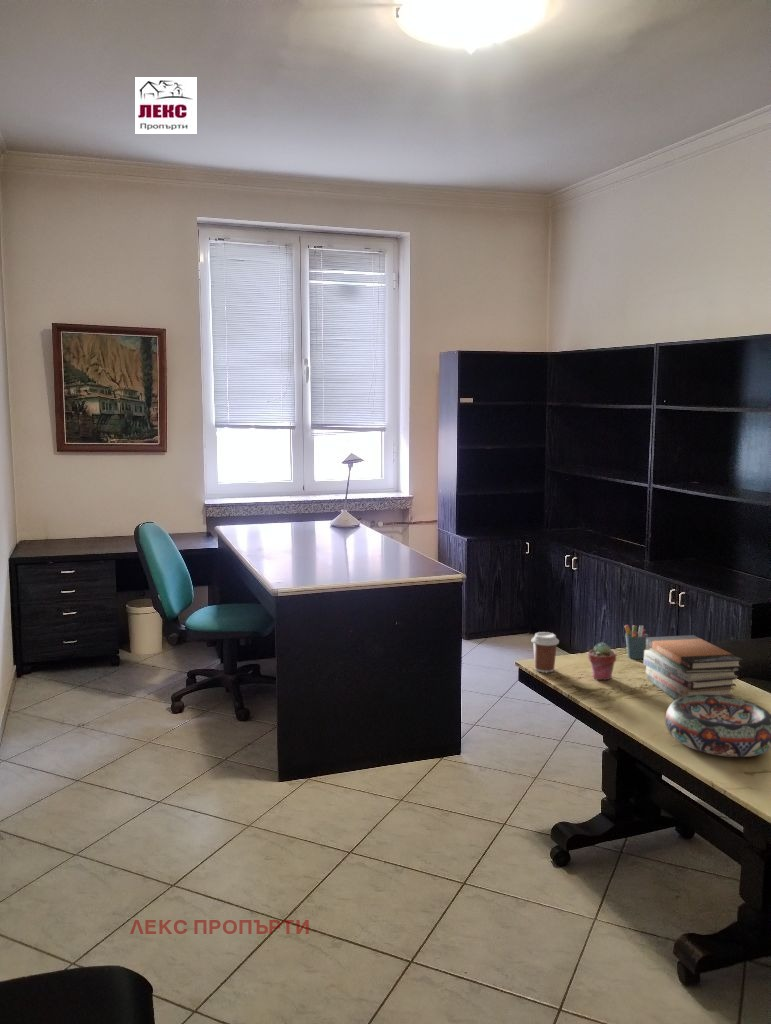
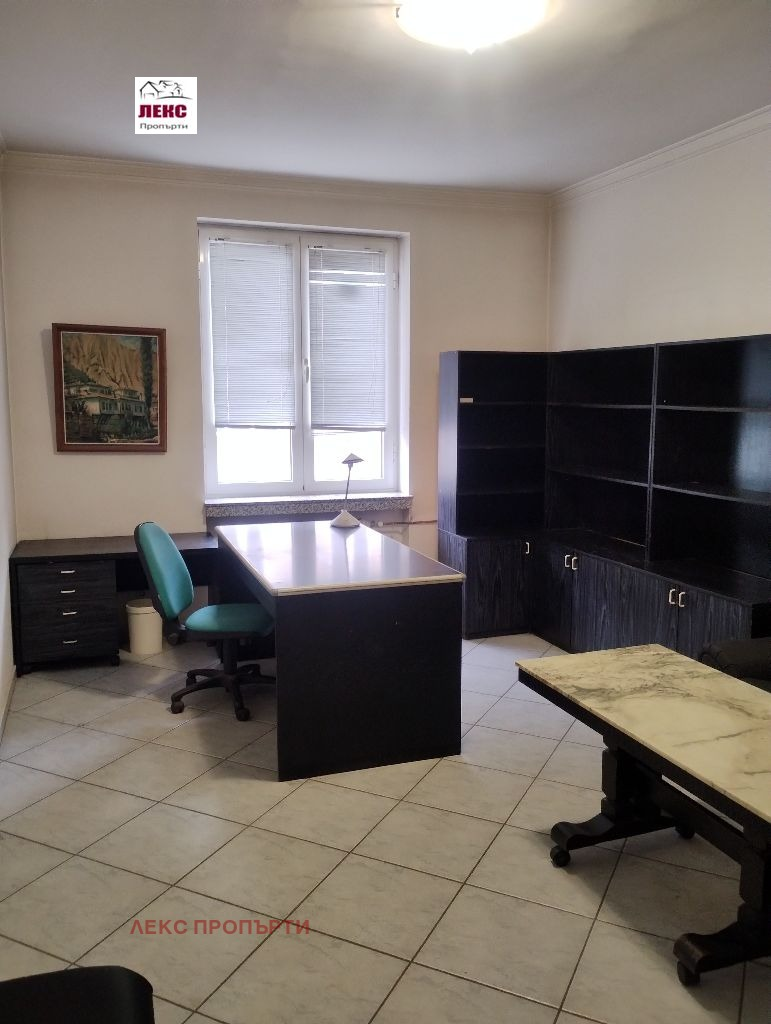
- book stack (689, 669)
- coffee cup (544, 652)
- potted succulent (602, 659)
- pen holder (636, 639)
- decorative bowl (720, 725)
